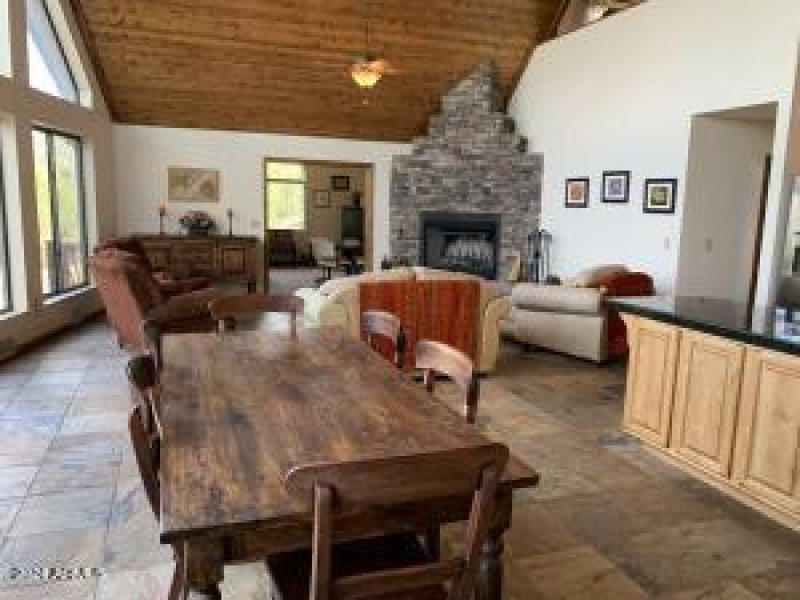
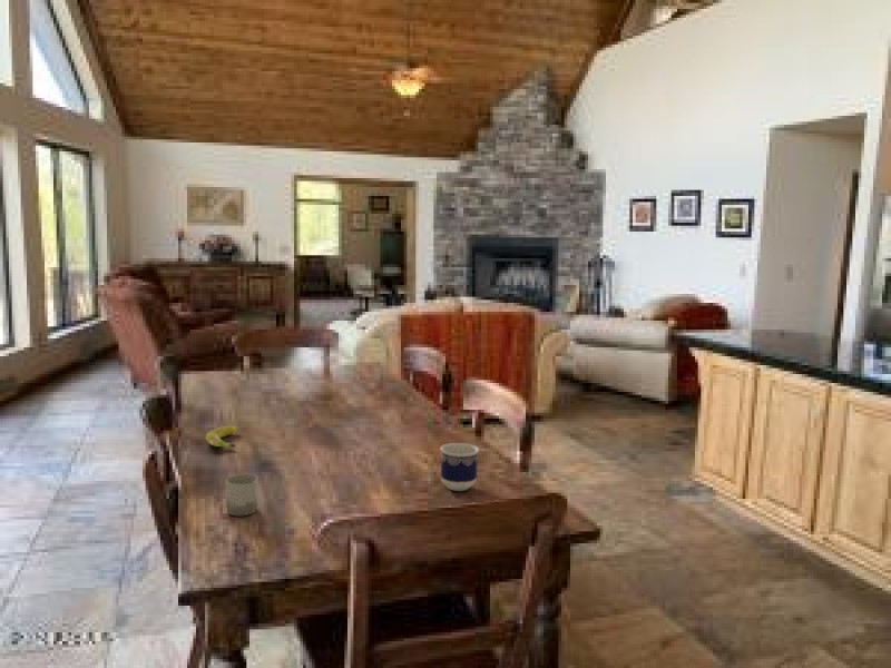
+ cup (243, 492)
+ cup (458, 465)
+ banana (222, 435)
